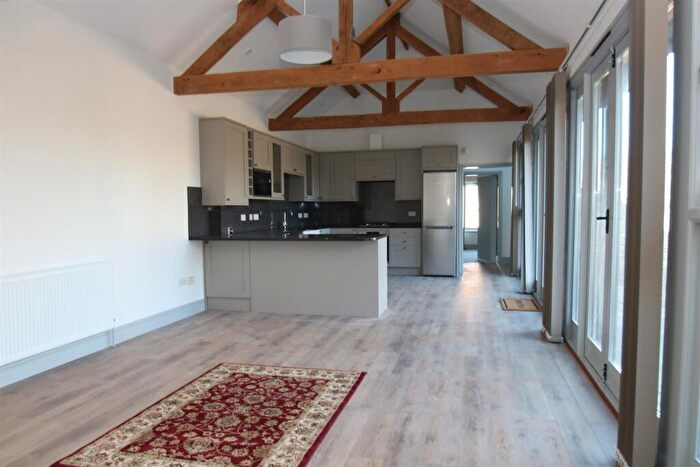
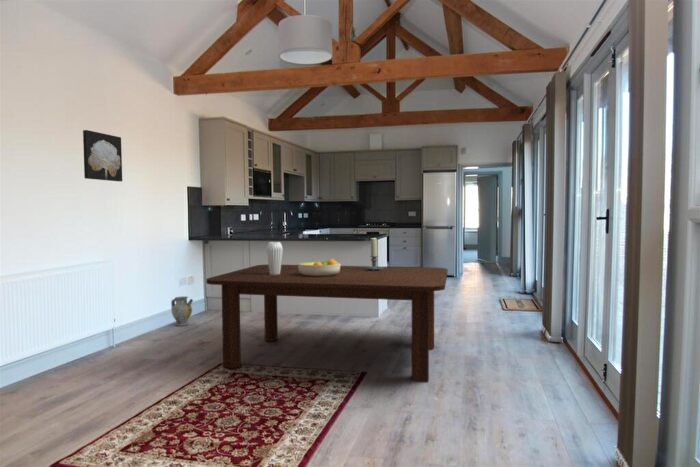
+ fruit bowl (319, 266)
+ ceramic jug (182, 311)
+ vase (274, 257)
+ wall art (103, 157)
+ candle holder (373, 254)
+ dining table (335, 297)
